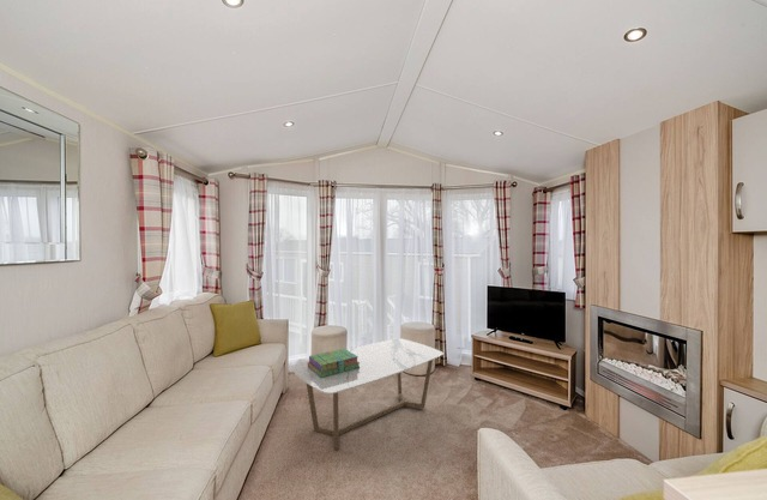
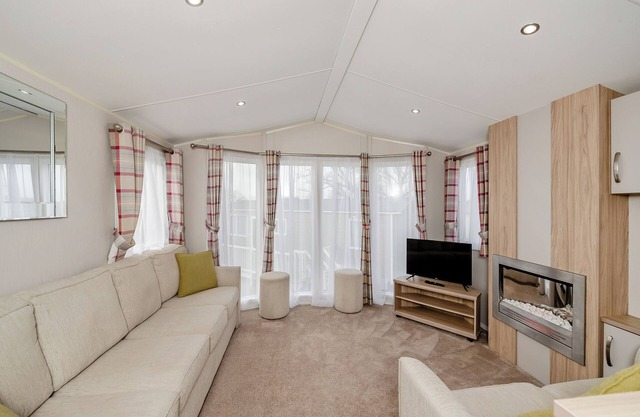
- coffee table (368, 382)
- stack of books (333, 361)
